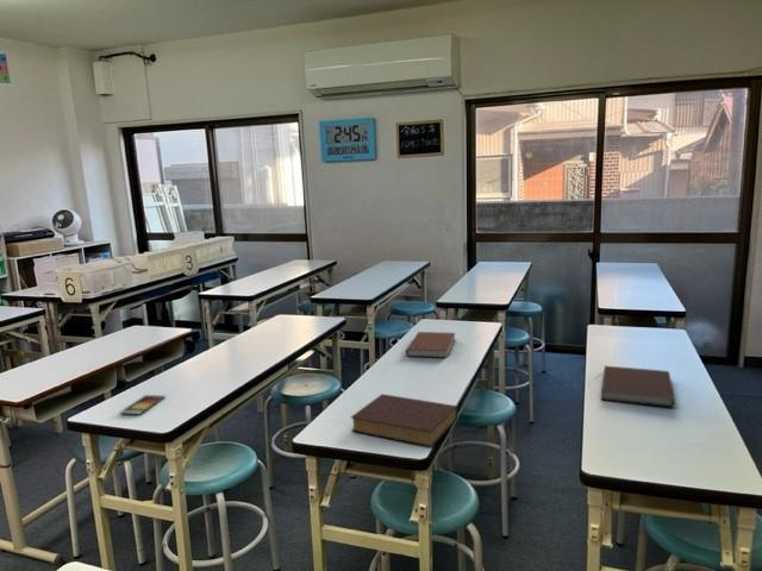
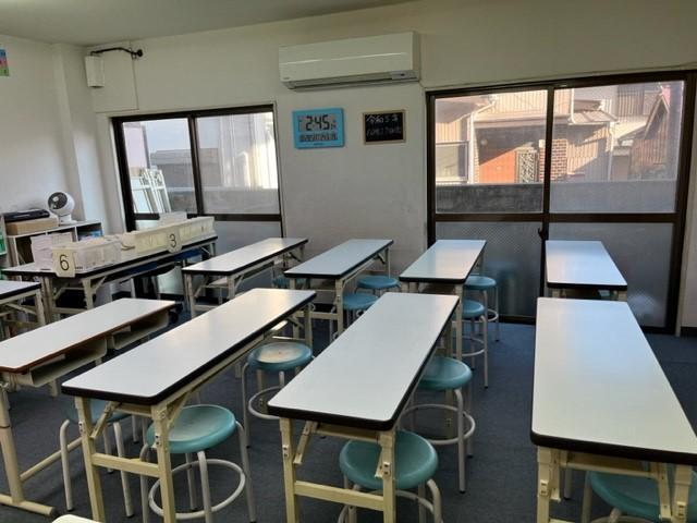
- book (405, 418)
- notebook (636, 384)
- book (431, 344)
- smartphone (143, 403)
